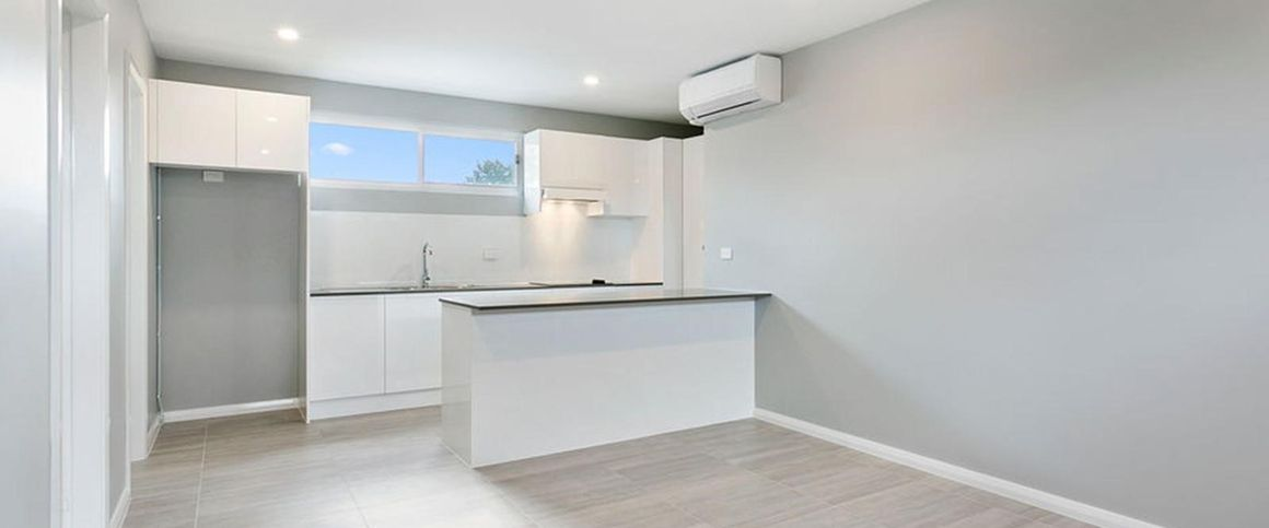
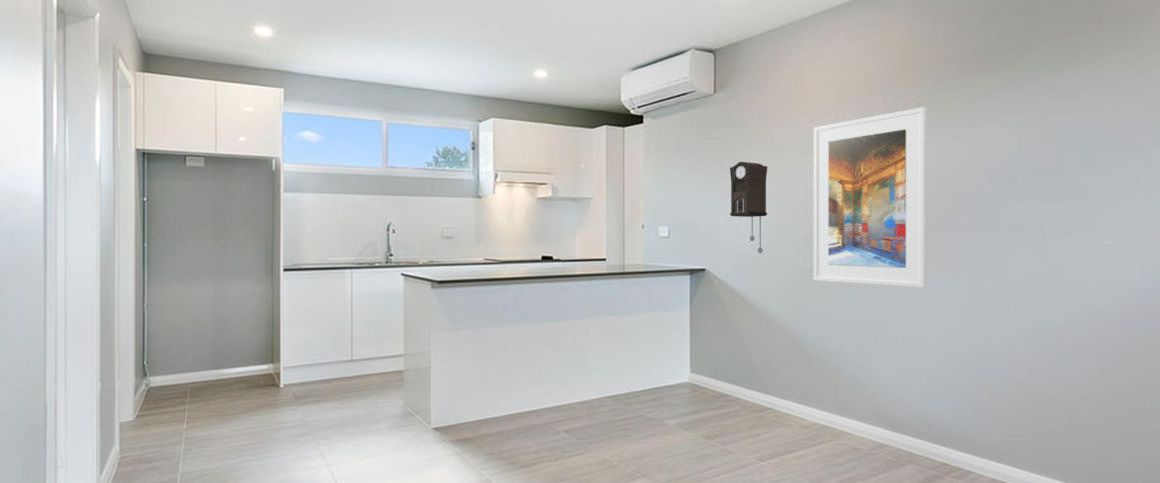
+ pendulum clock (748, 207)
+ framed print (865, 201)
